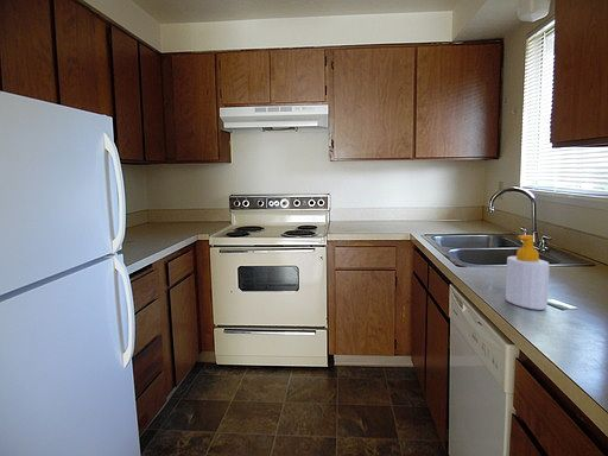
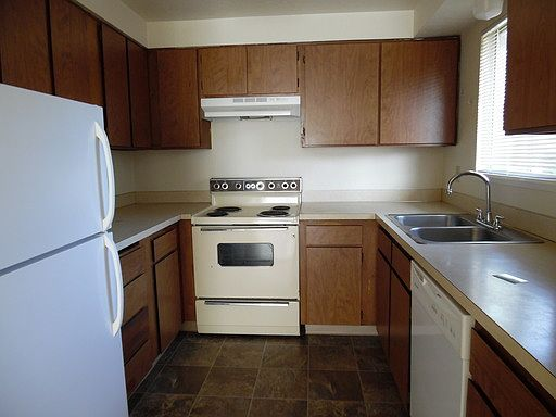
- soap bottle (526, 270)
